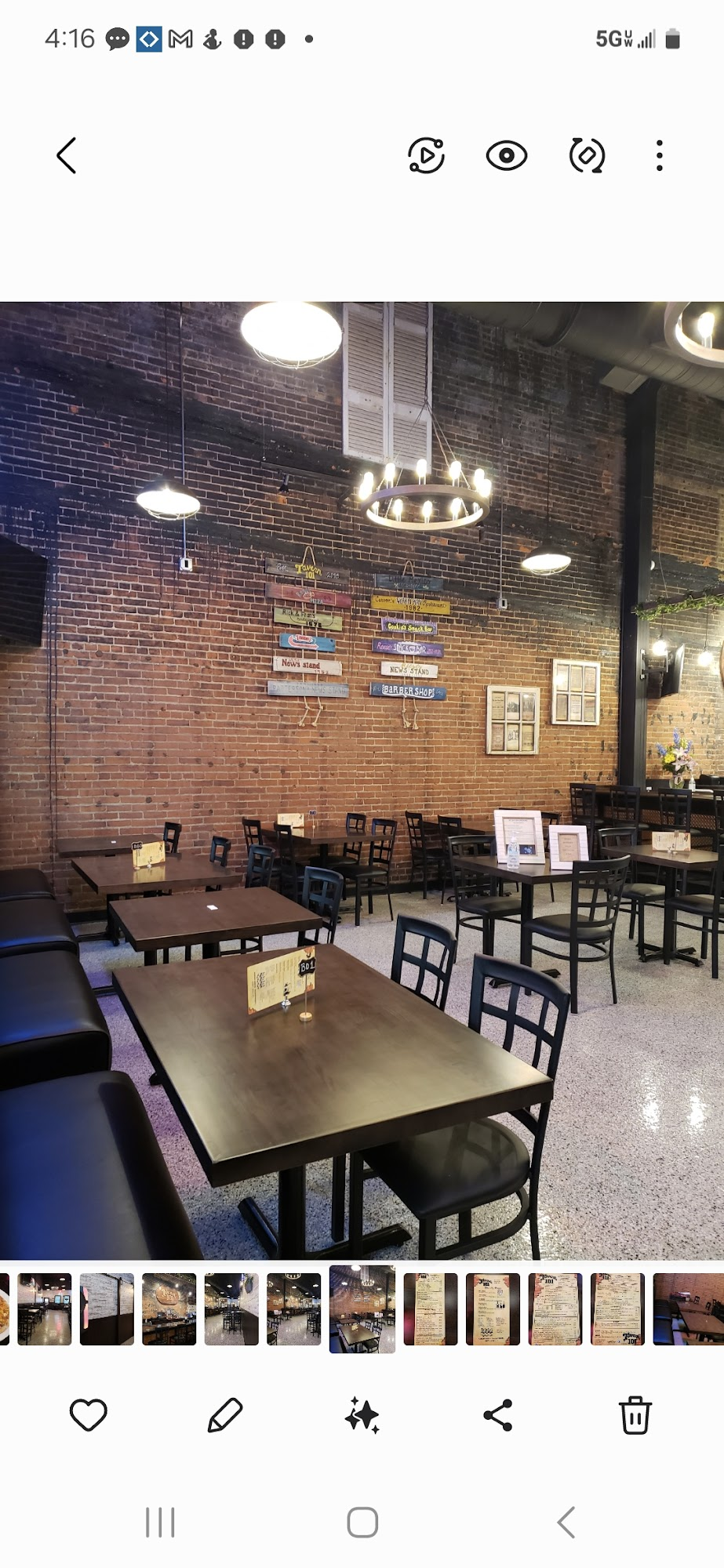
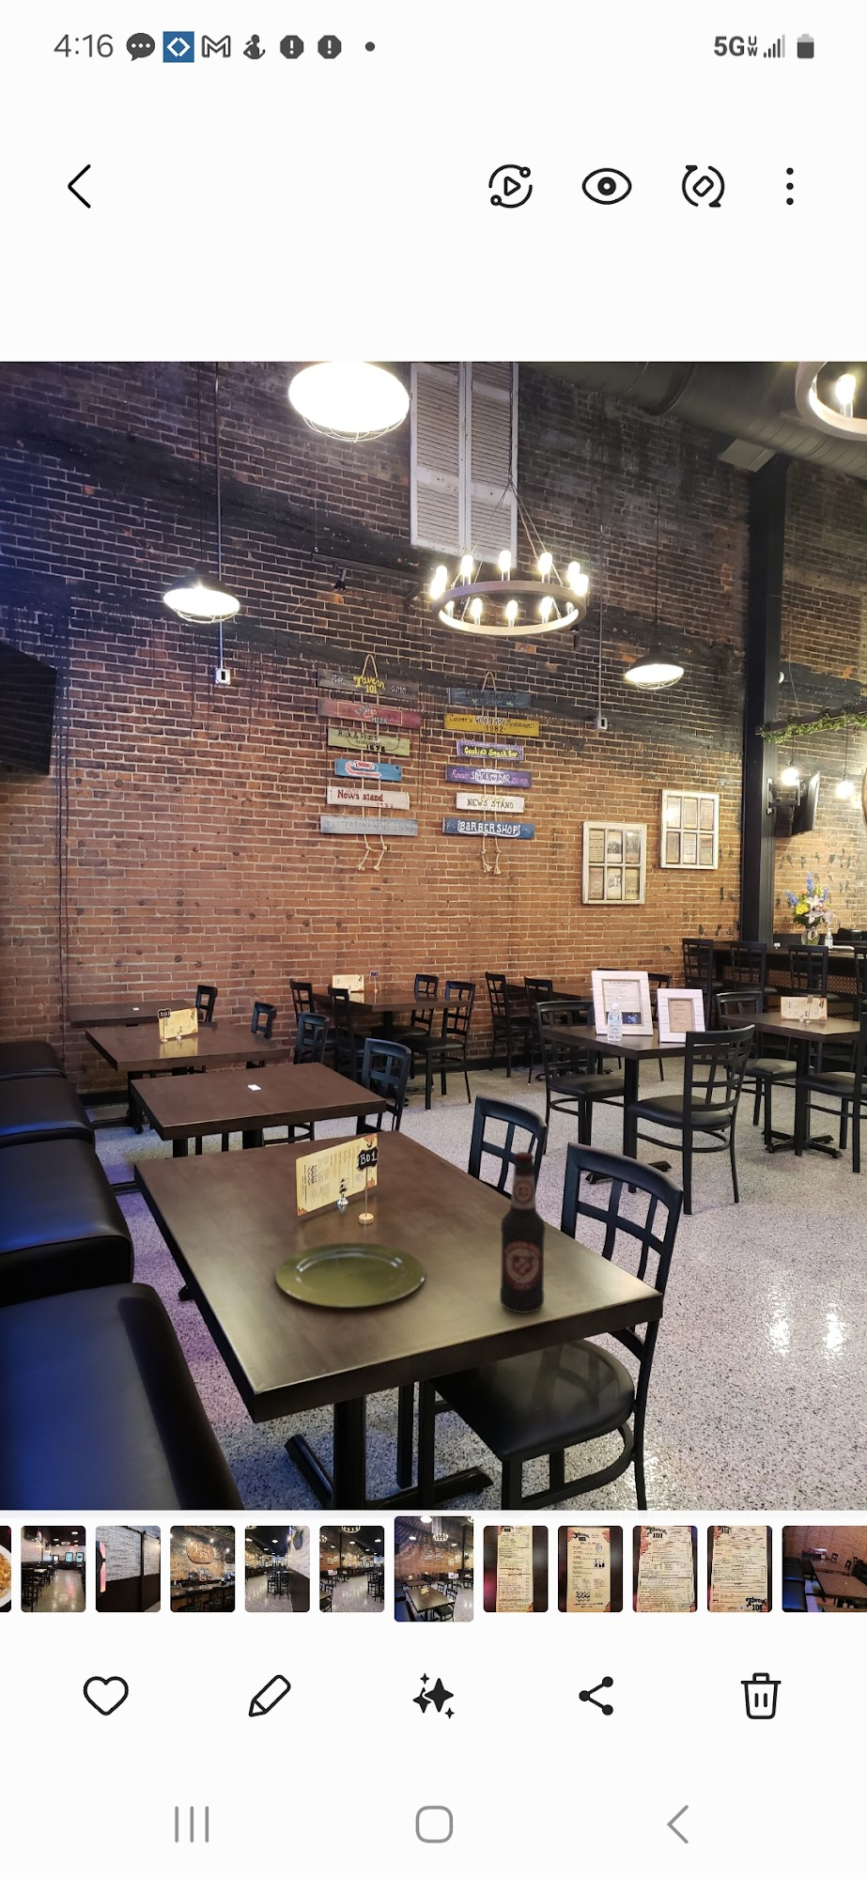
+ plate (351, 1273)
+ bottle (522, 1229)
